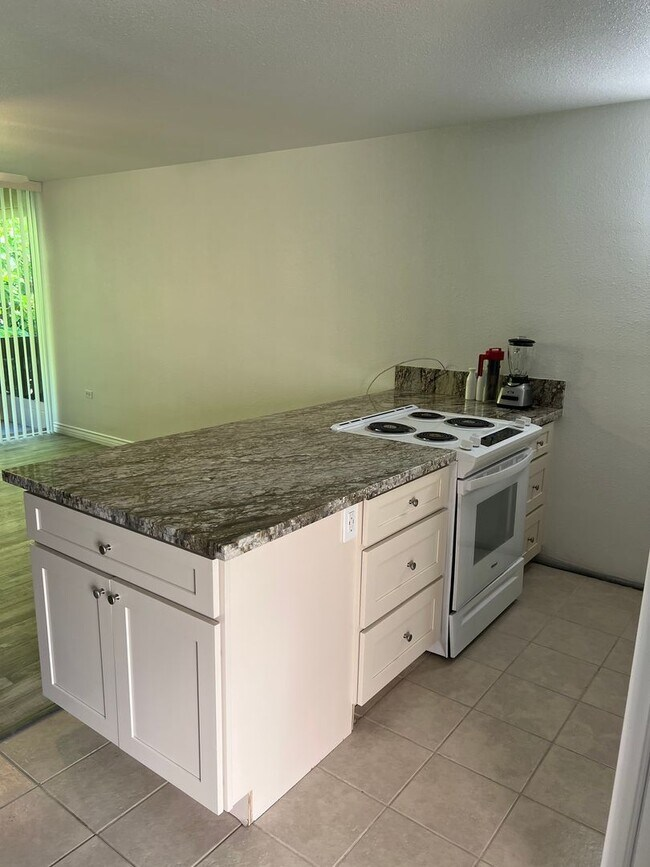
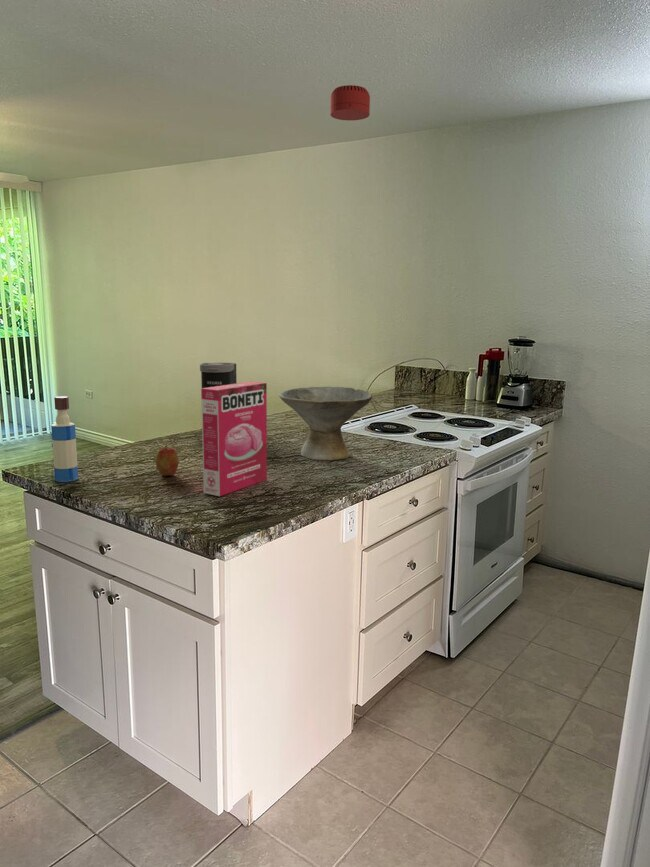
+ tequila bottle (63, 438)
+ bowl (324, 423)
+ coffee maker (215, 386)
+ cereal box (235, 436)
+ apple (166, 459)
+ smoke detector (350, 102)
